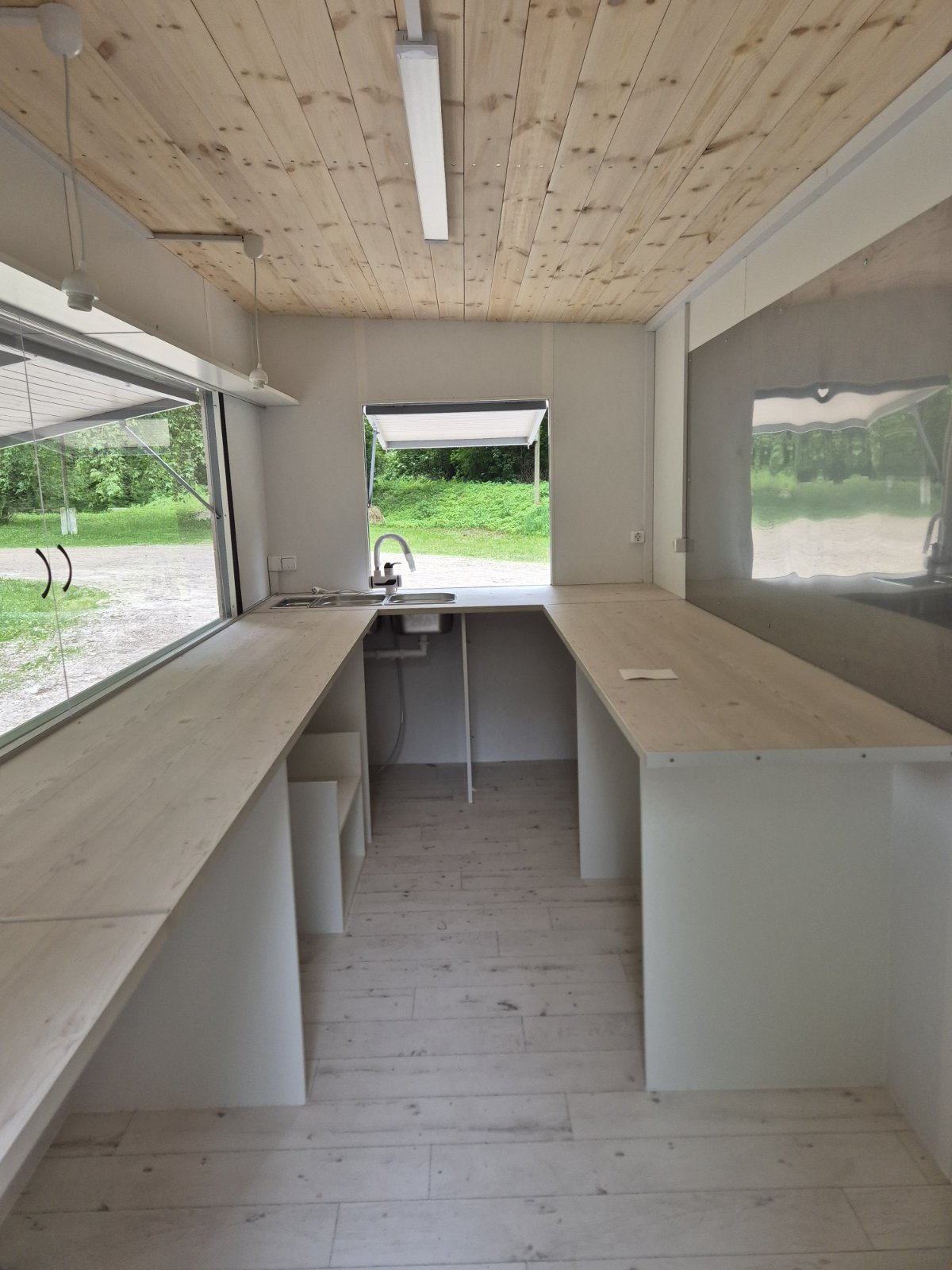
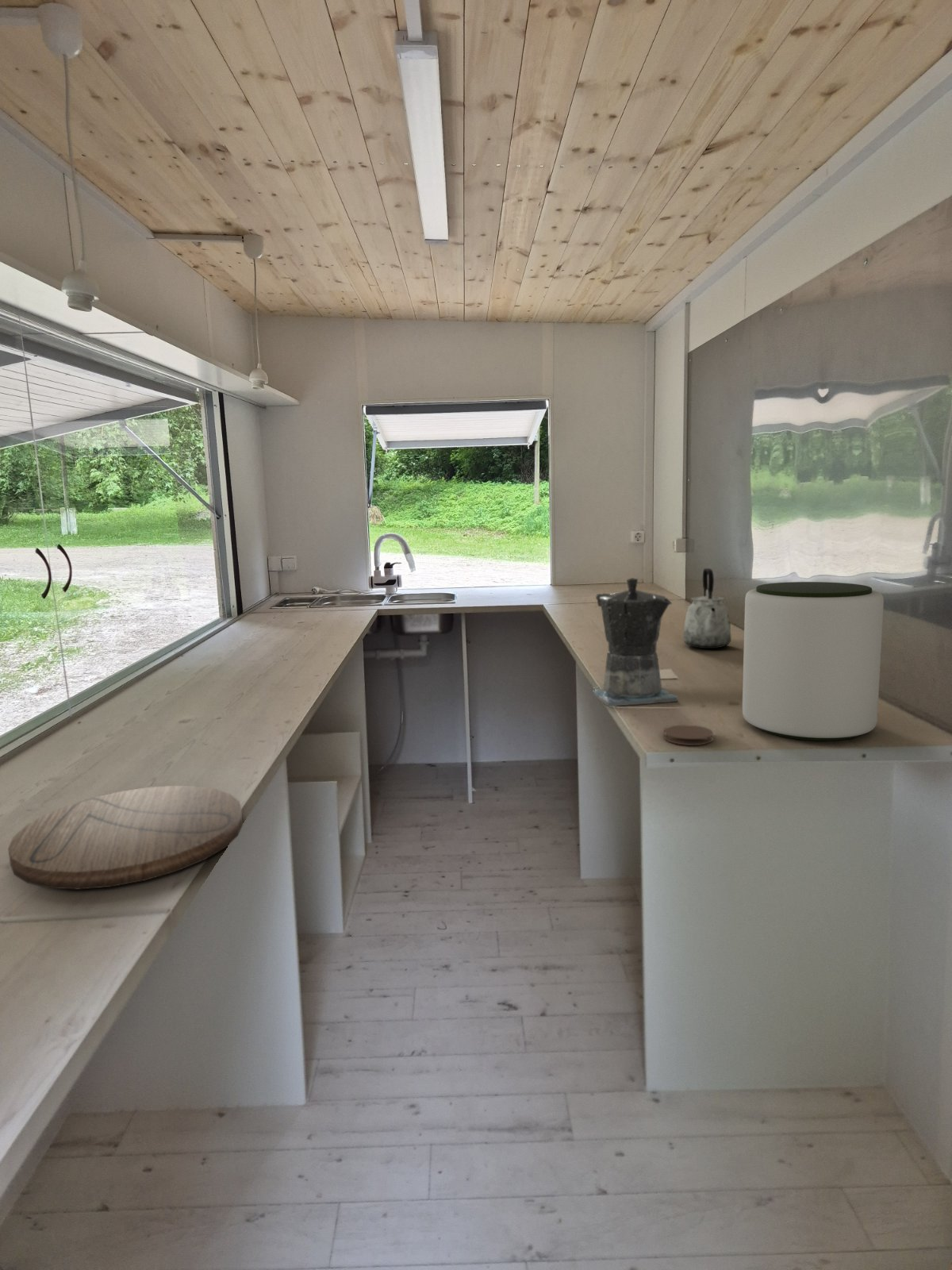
+ cutting board (132, 830)
+ coffee maker (631, 637)
+ plant pot (809, 657)
+ coaster (688, 734)
+ kettle (708, 609)
